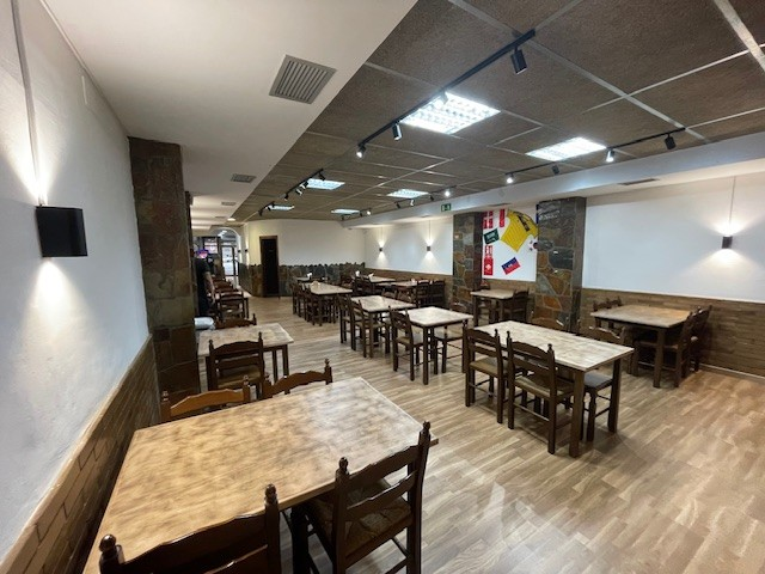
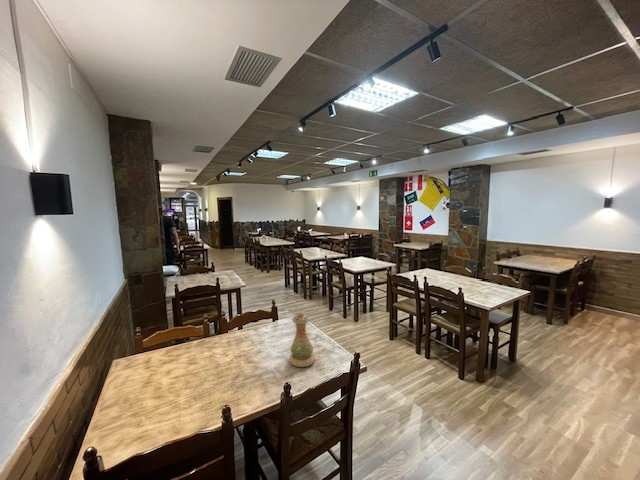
+ vase (301, 335)
